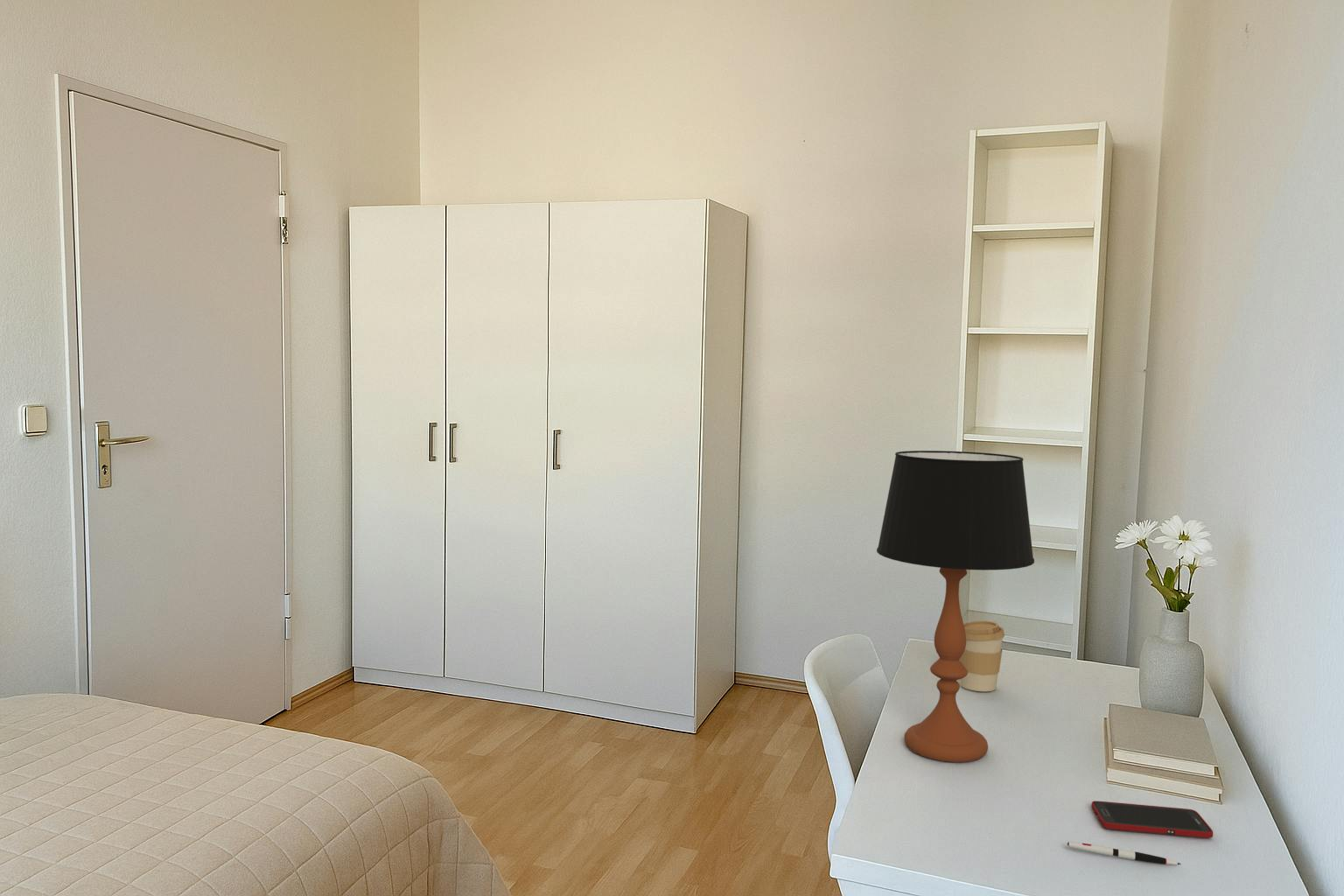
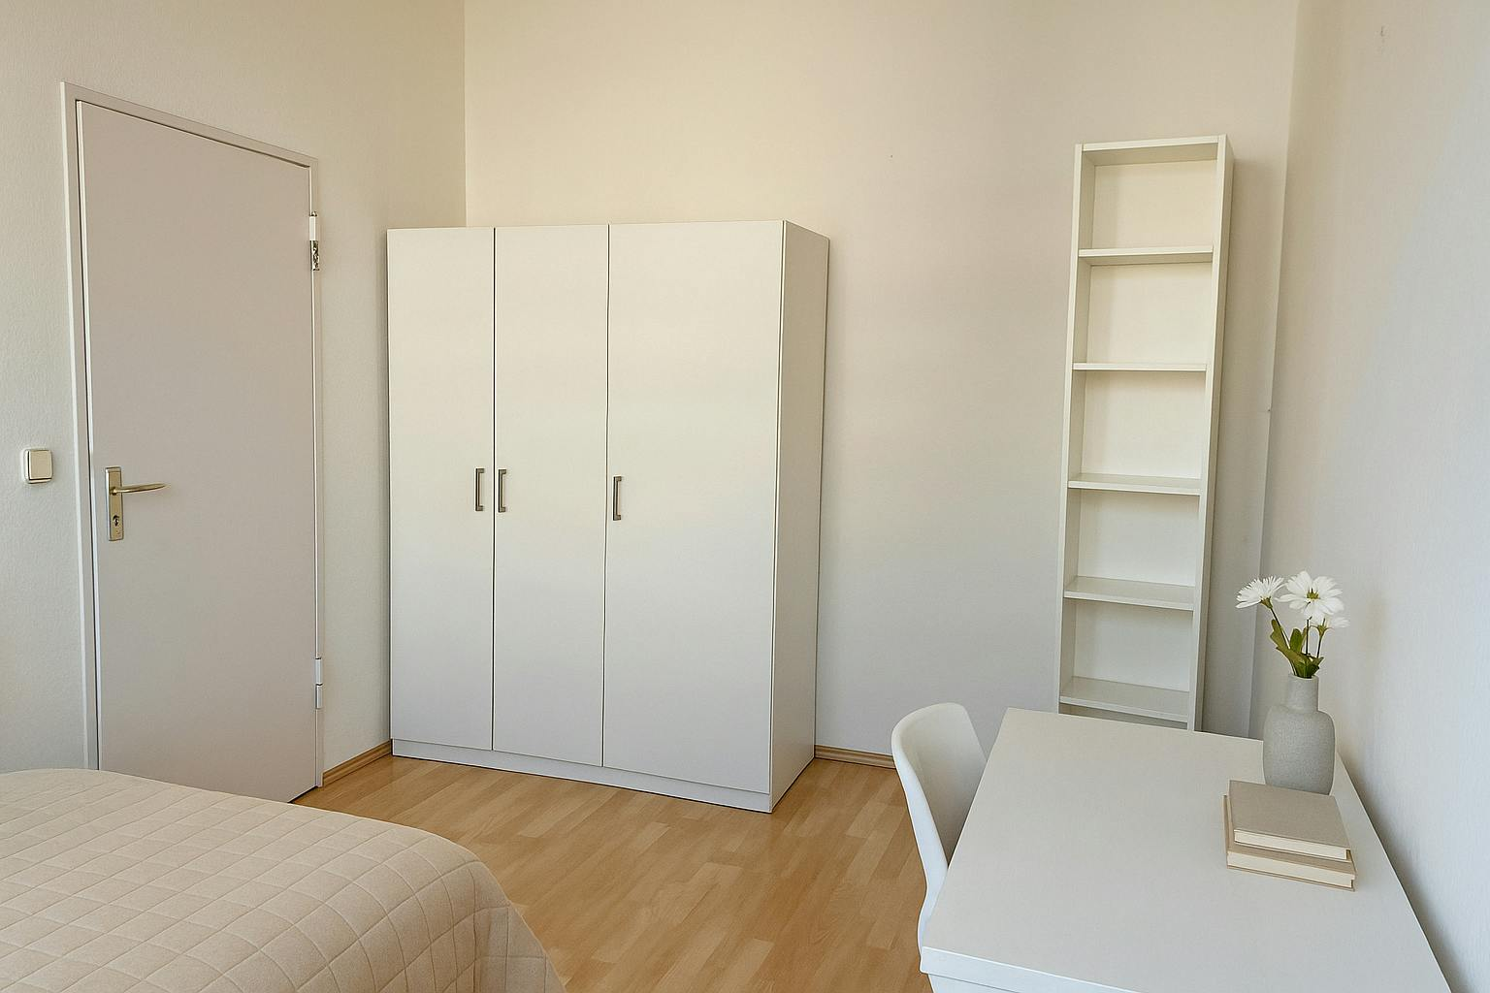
- coffee cup (979, 654)
- cell phone (1150, 819)
- table lamp (951, 602)
- pen (1124, 853)
